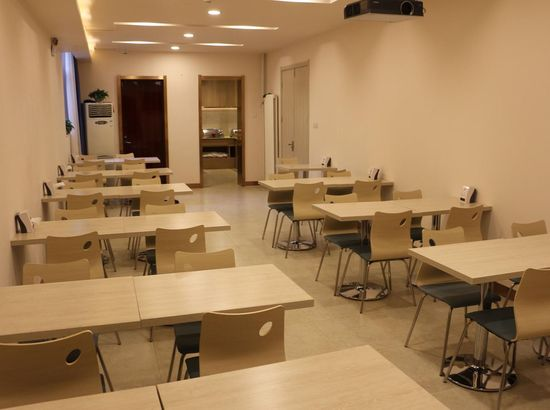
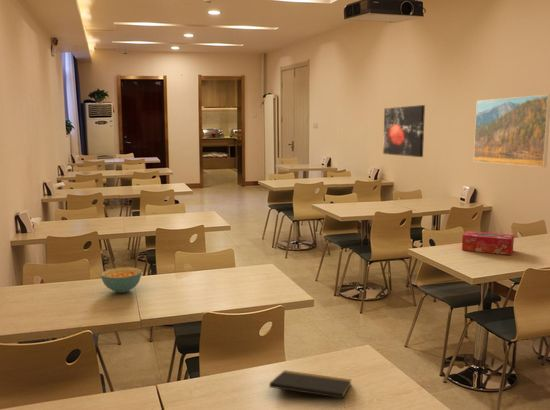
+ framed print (508, 131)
+ wall art (402, 131)
+ tissue box (487, 242)
+ cereal bowl (122, 281)
+ notepad (311, 383)
